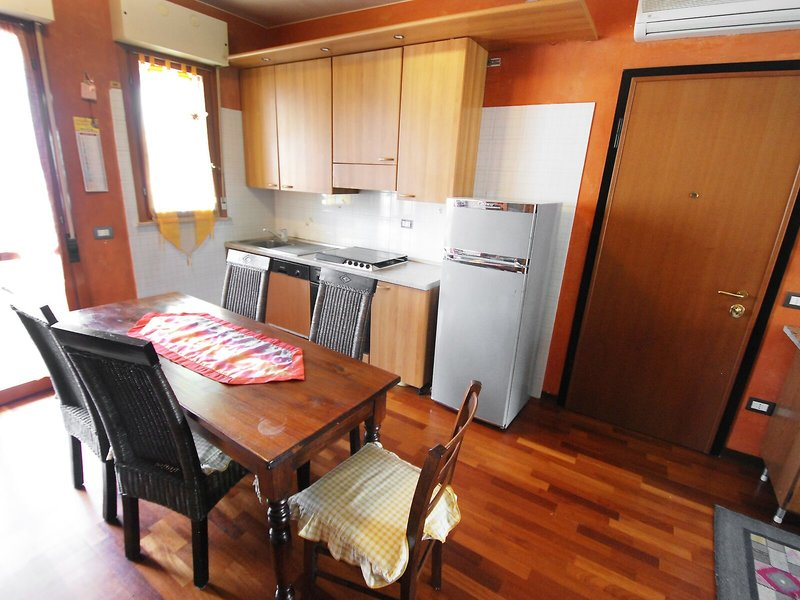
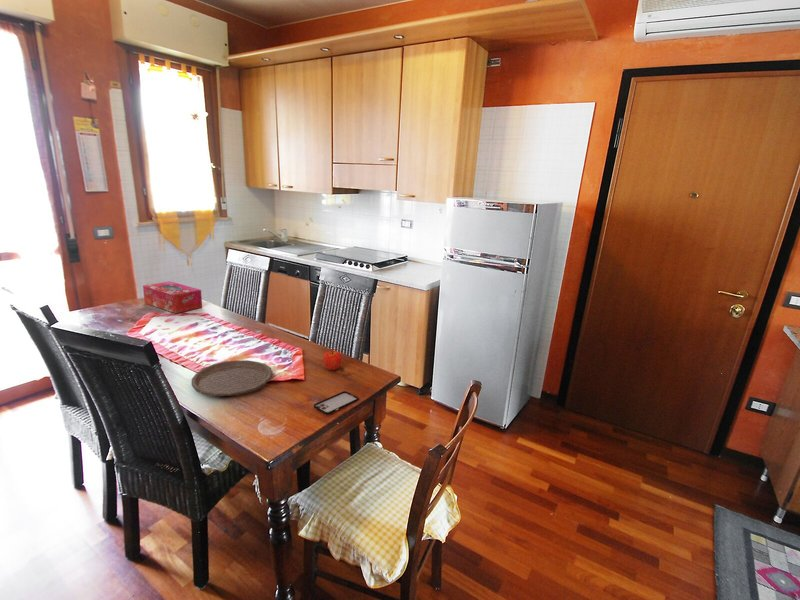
+ smartphone (336, 402)
+ fruit (332, 359)
+ tissue box (172, 296)
+ plate (233, 377)
